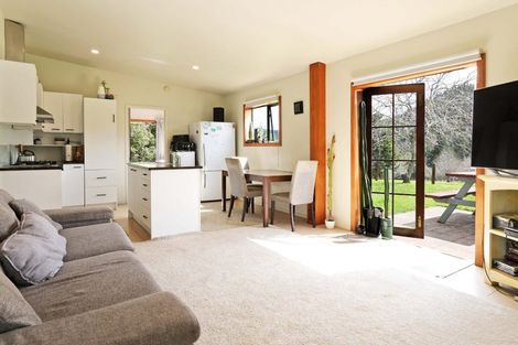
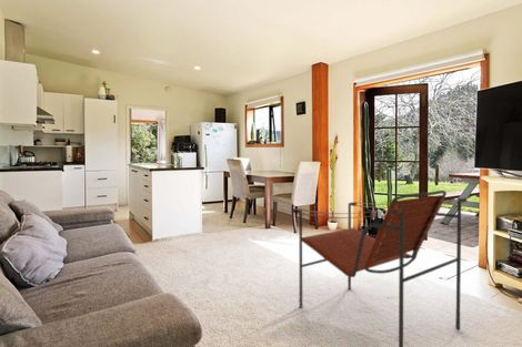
+ armchair (371, 253)
